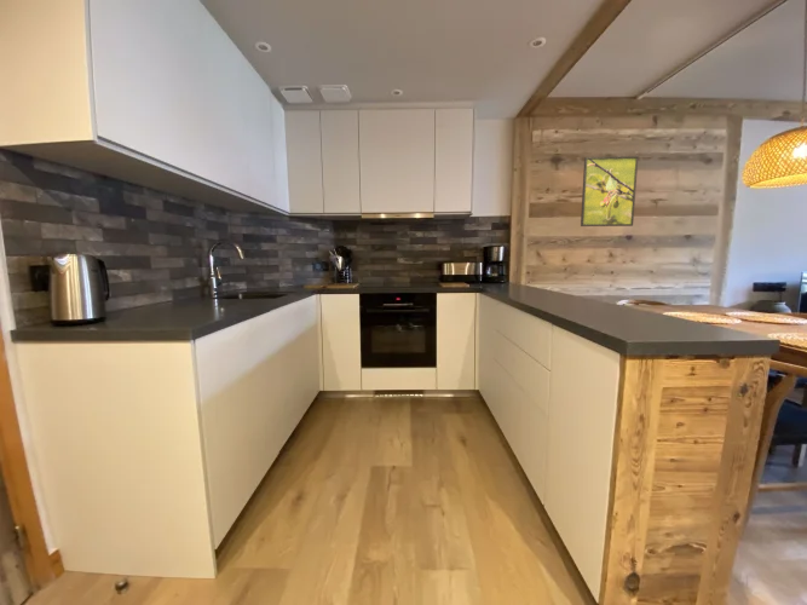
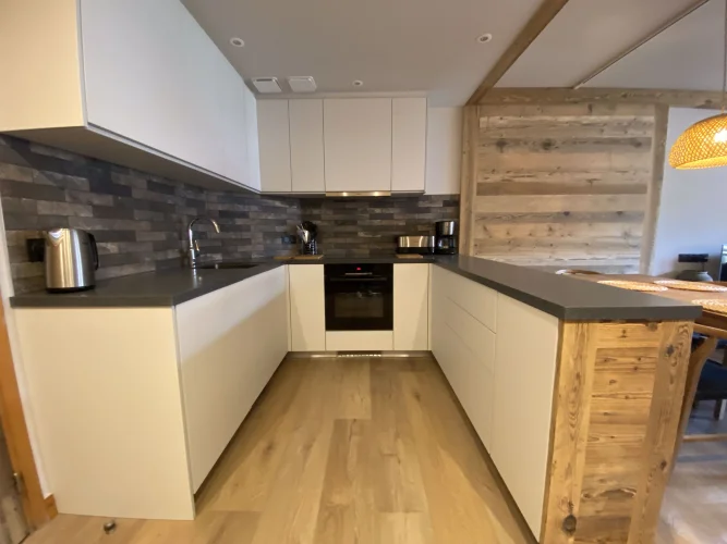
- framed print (609, 191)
